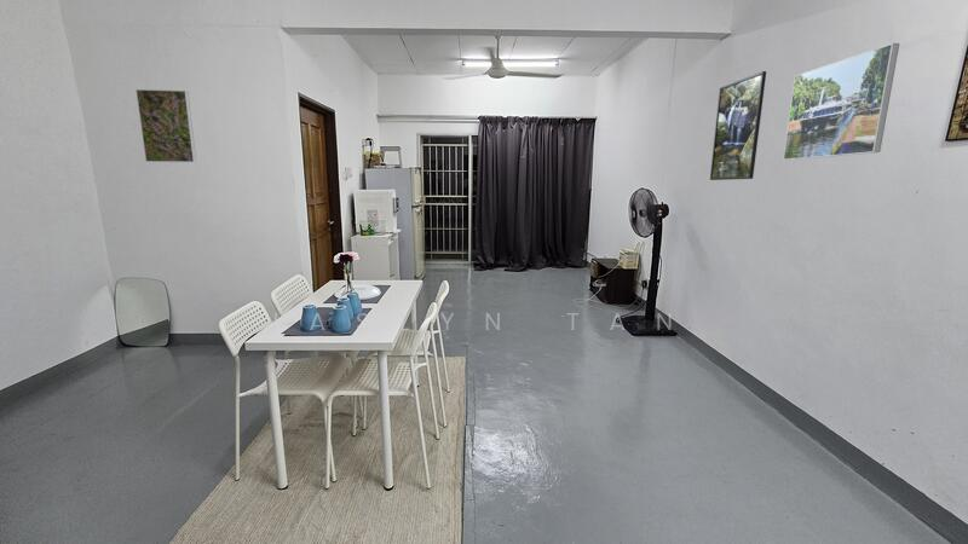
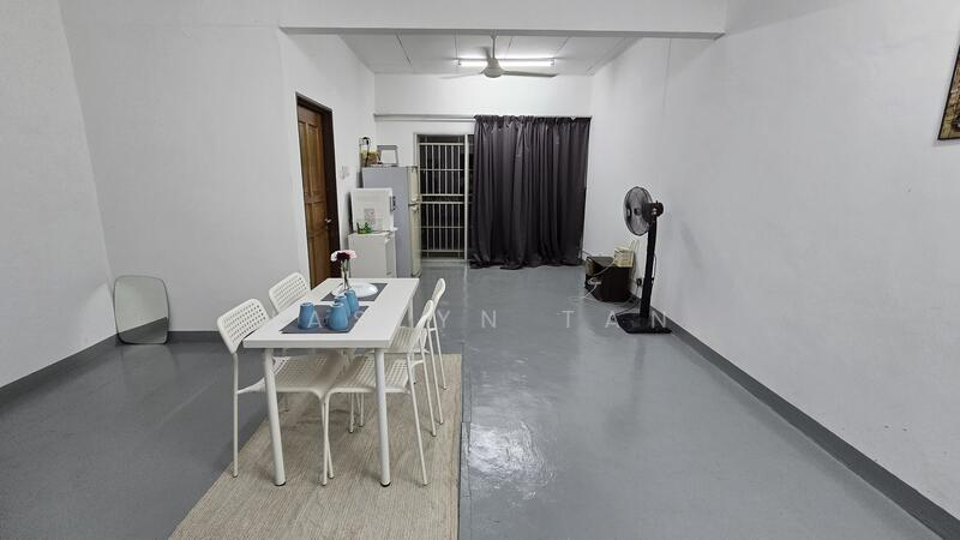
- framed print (166, 126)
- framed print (734, 131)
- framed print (832, 110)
